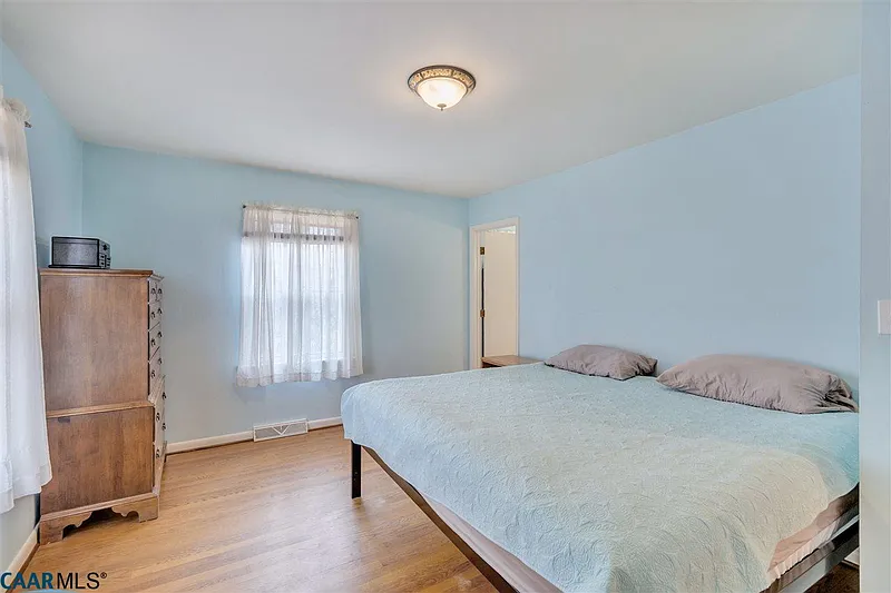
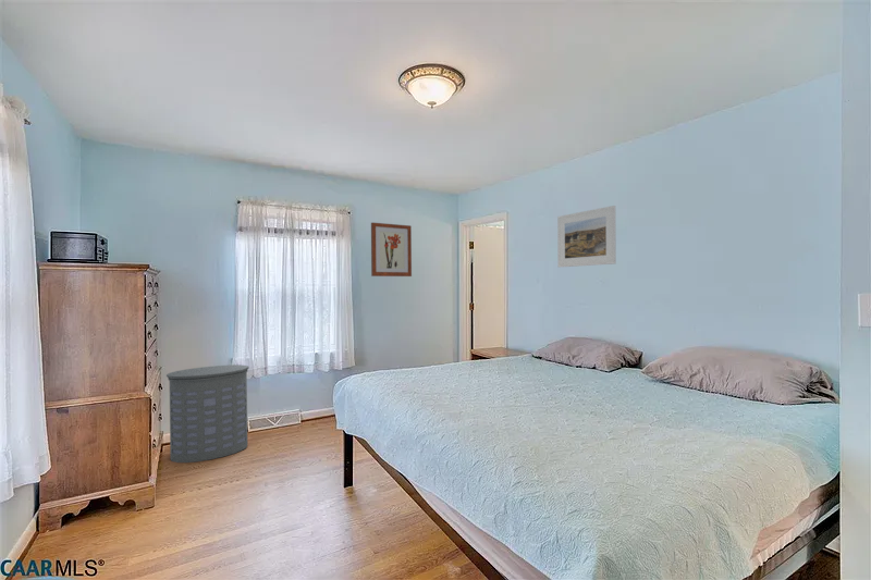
+ wall art (391, 250)
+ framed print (585, 238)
+ laundry hamper (209, 410)
